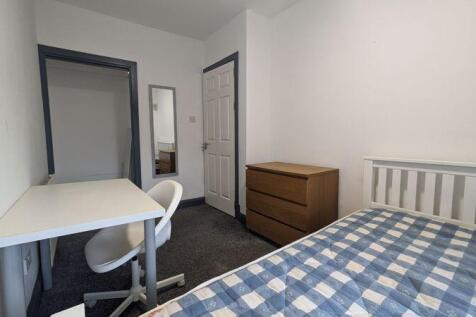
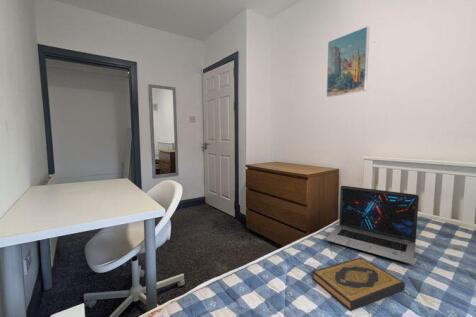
+ laptop (370, 219)
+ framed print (346, 64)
+ hardback book (356, 280)
